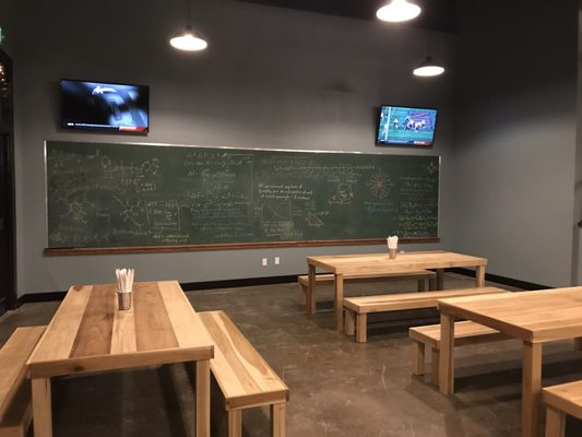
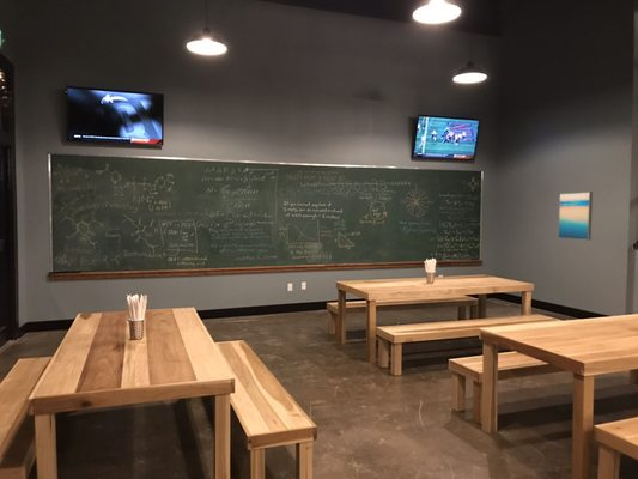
+ wall art (573, 216)
